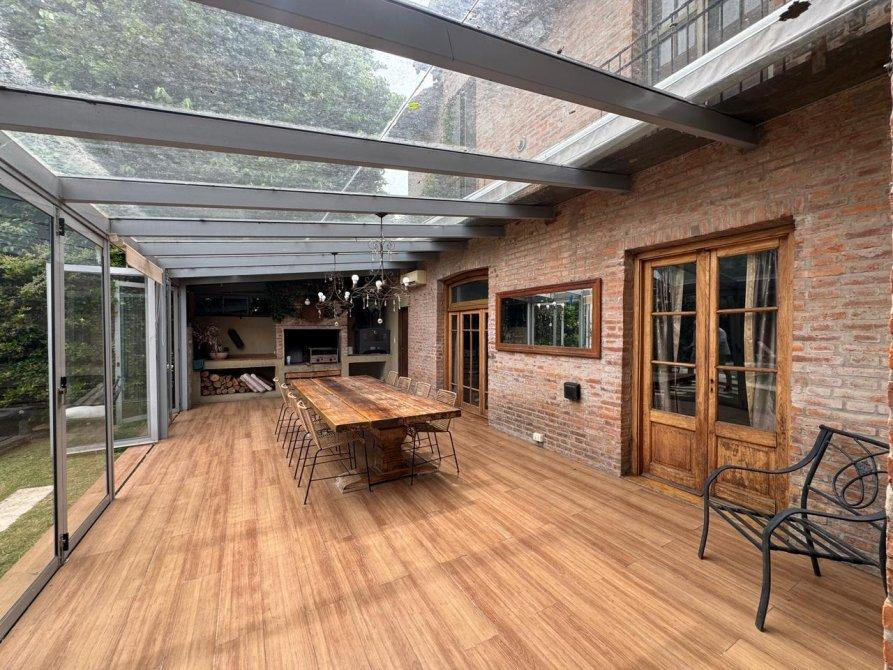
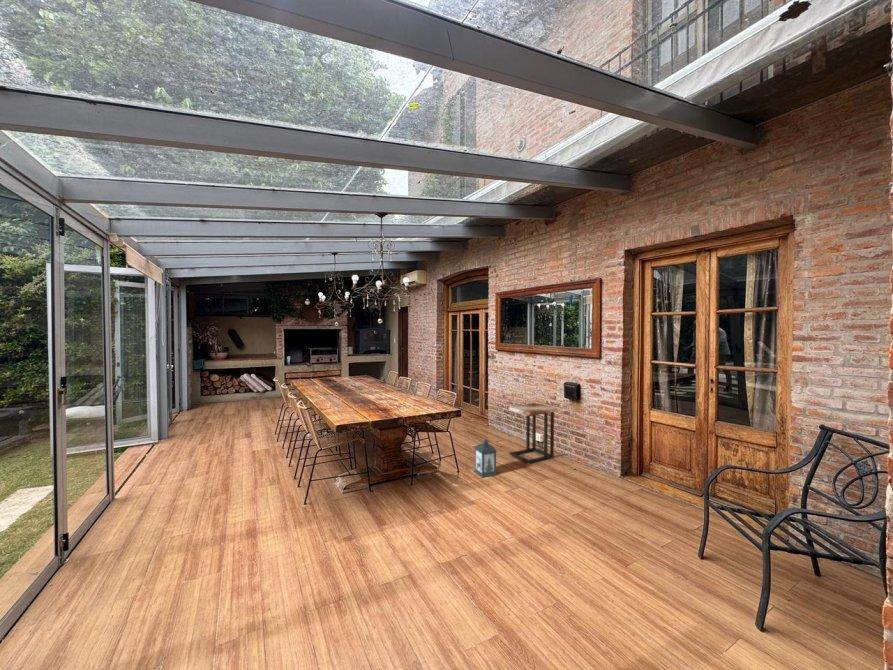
+ lantern (485, 455)
+ side table (533, 432)
